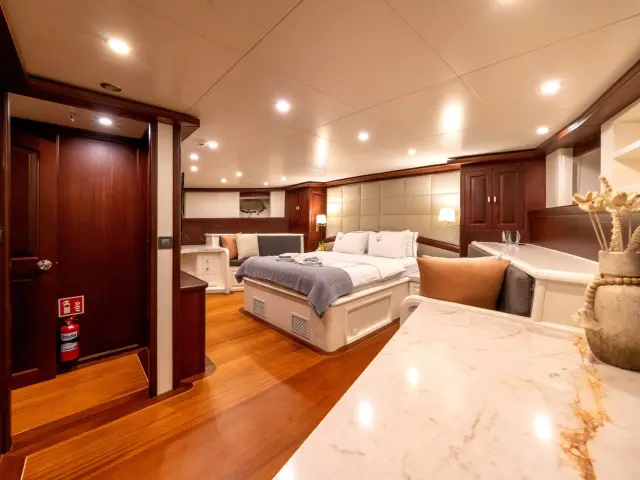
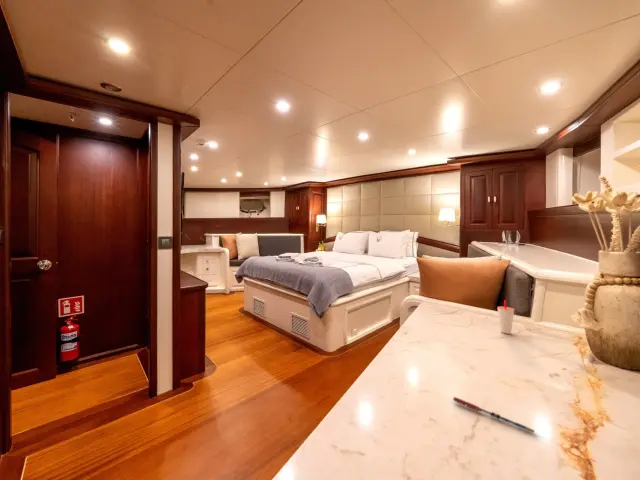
+ cup (505, 316)
+ pen (490, 412)
